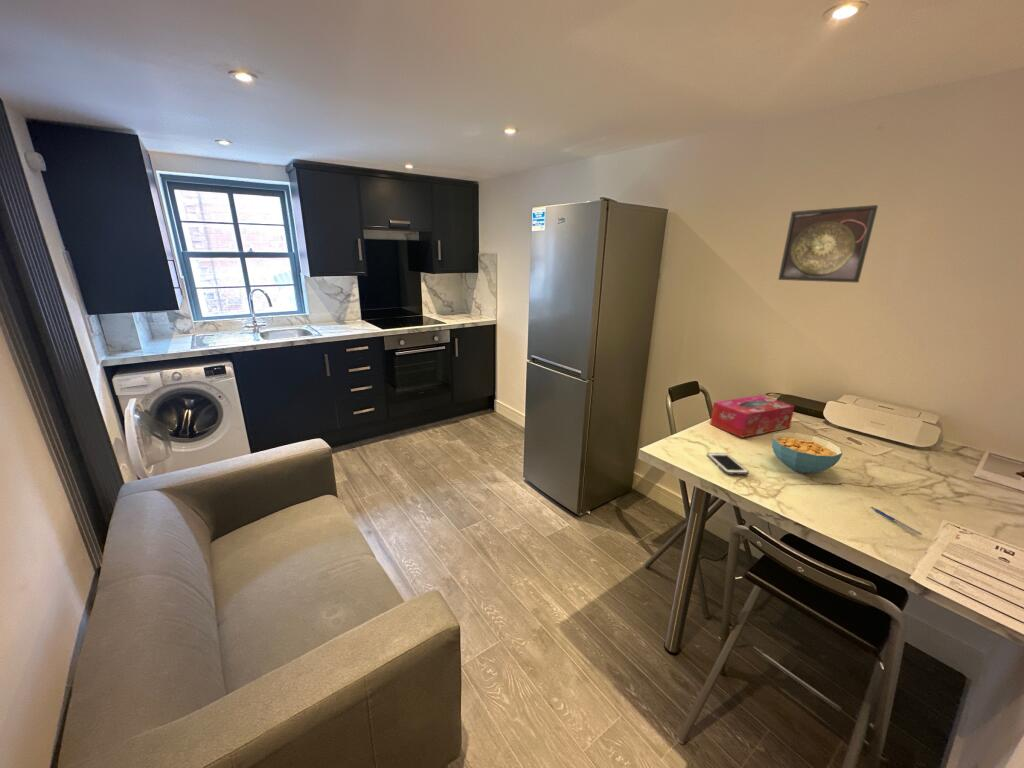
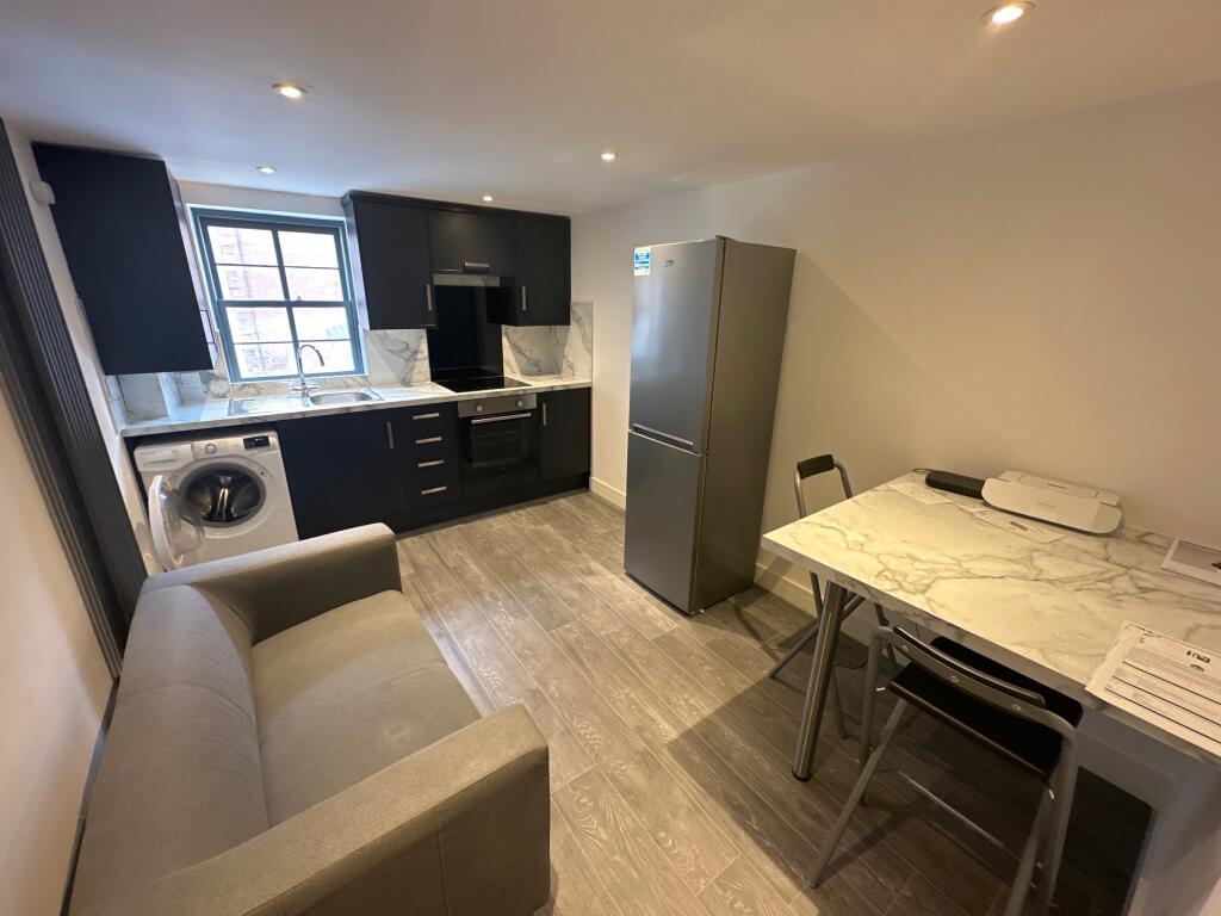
- pen (895, 520)
- cell phone (726, 463)
- tissue box (751, 415)
- cereal bowl (802, 456)
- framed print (823, 245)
